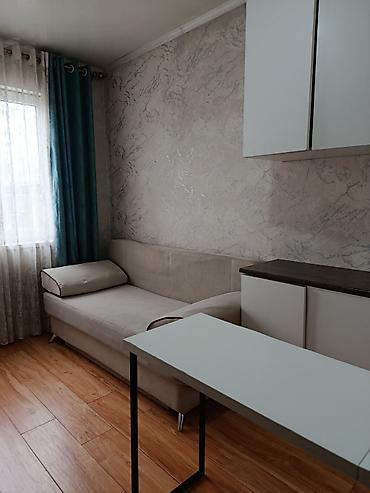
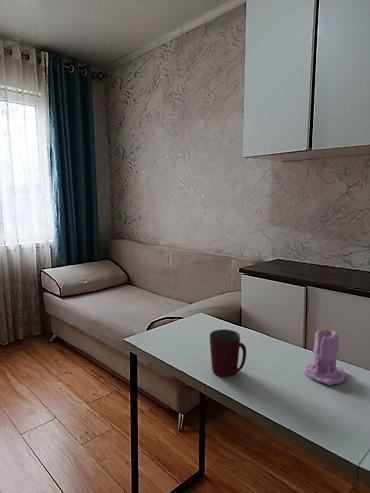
+ candle (326, 349)
+ mug (228, 354)
